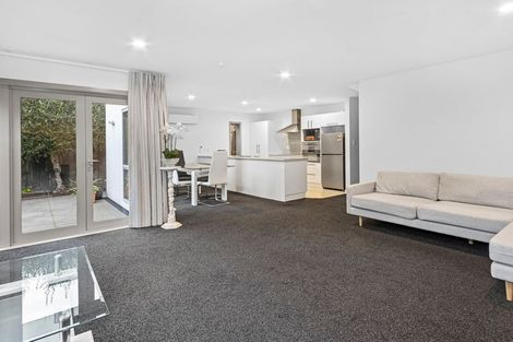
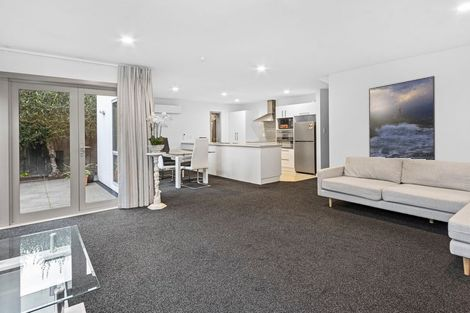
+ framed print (399, 126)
